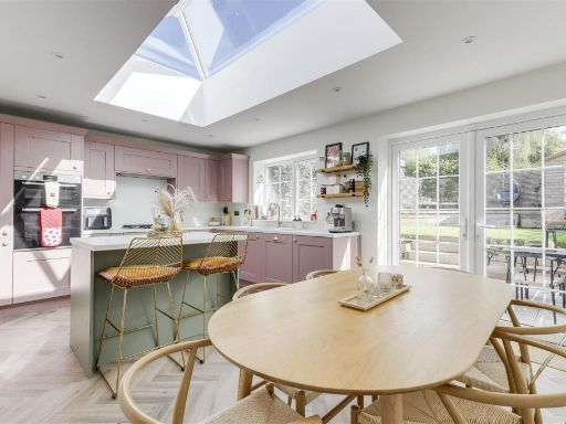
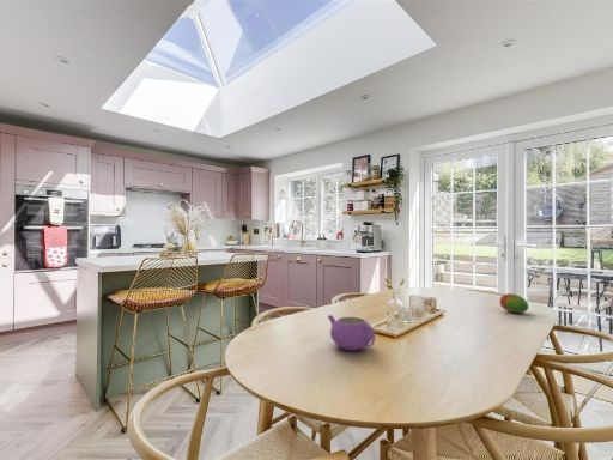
+ fruit (514, 302)
+ teapot (350, 333)
